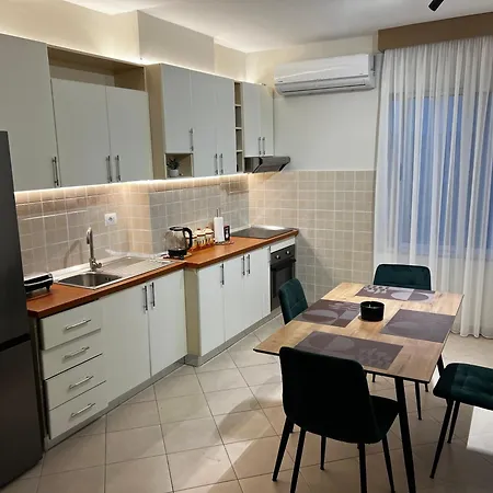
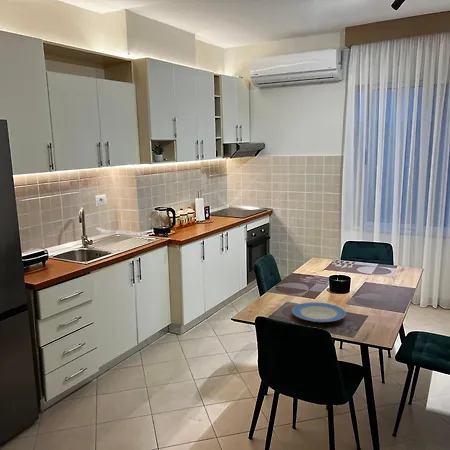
+ plate (318, 314)
